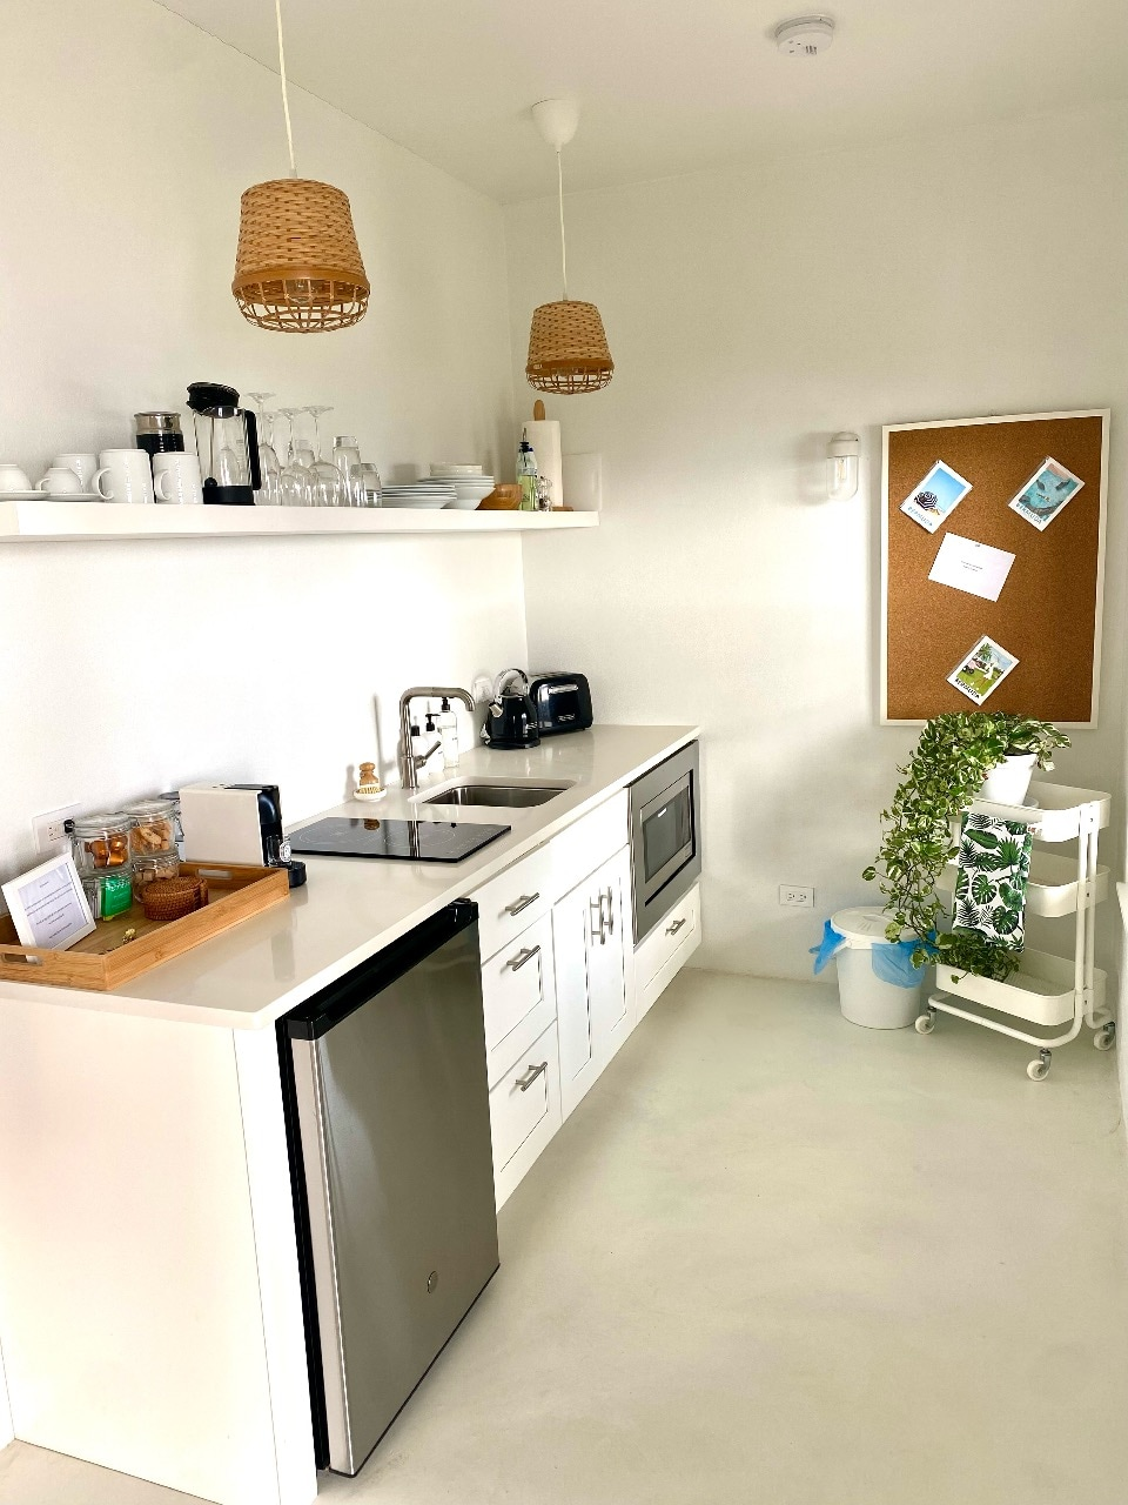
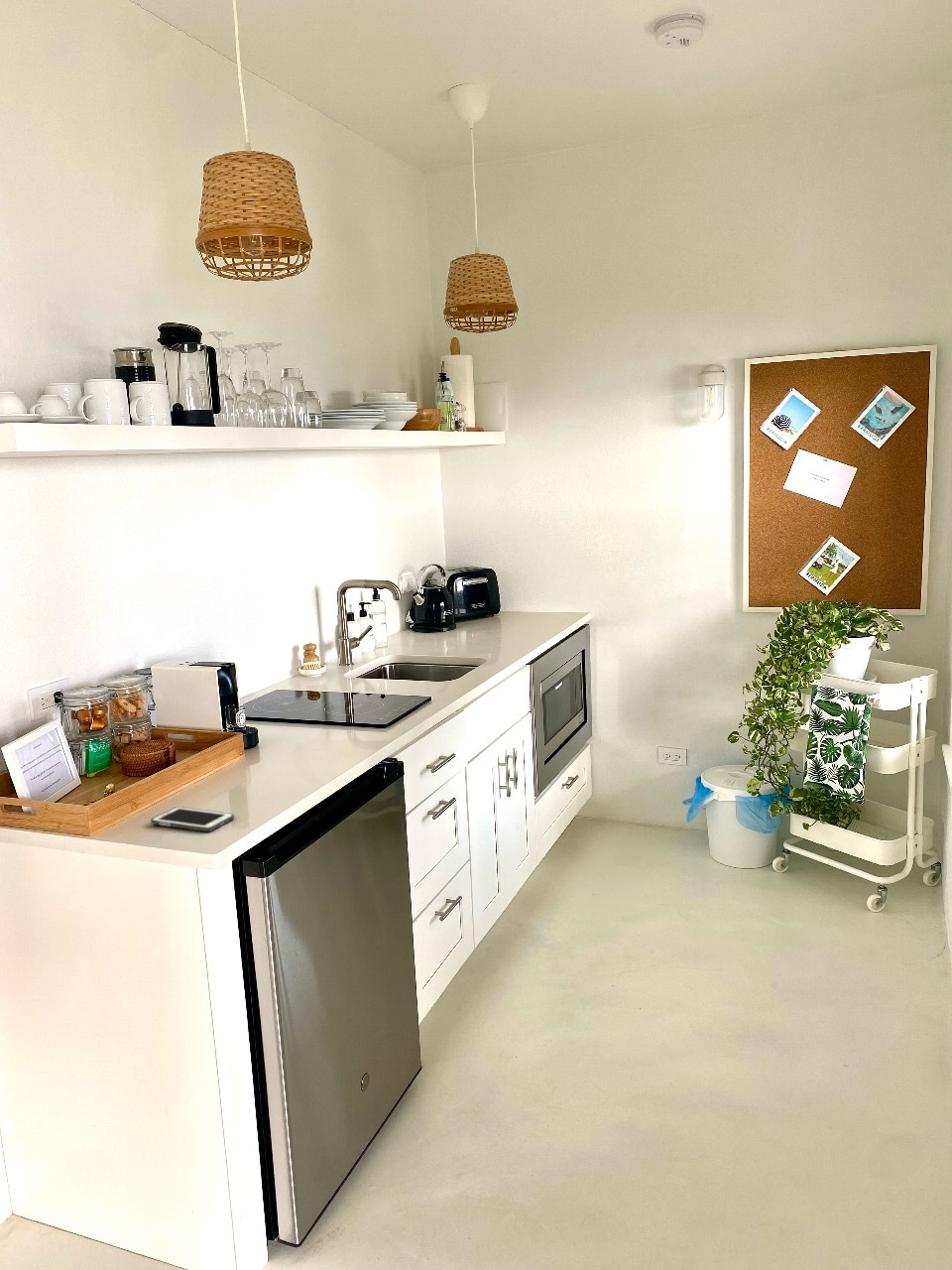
+ cell phone (192, 819)
